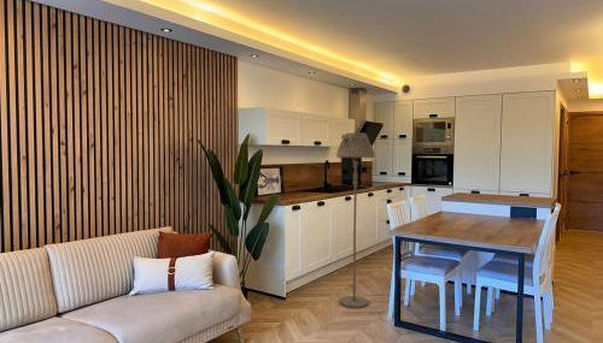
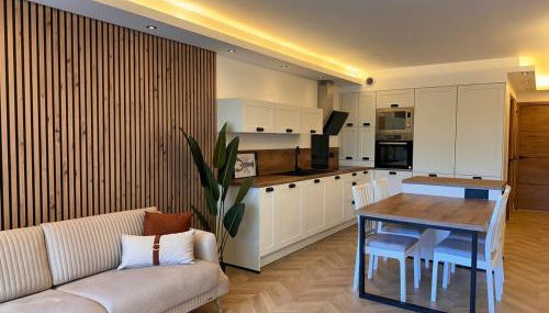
- floor lamp (355, 218)
